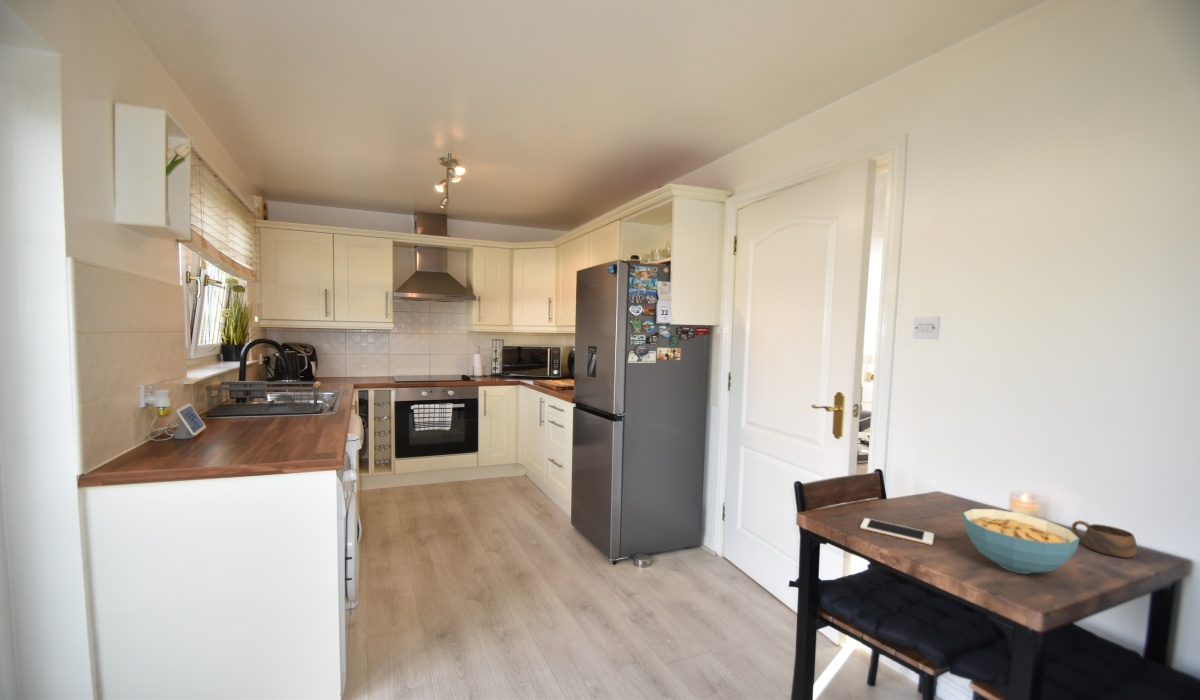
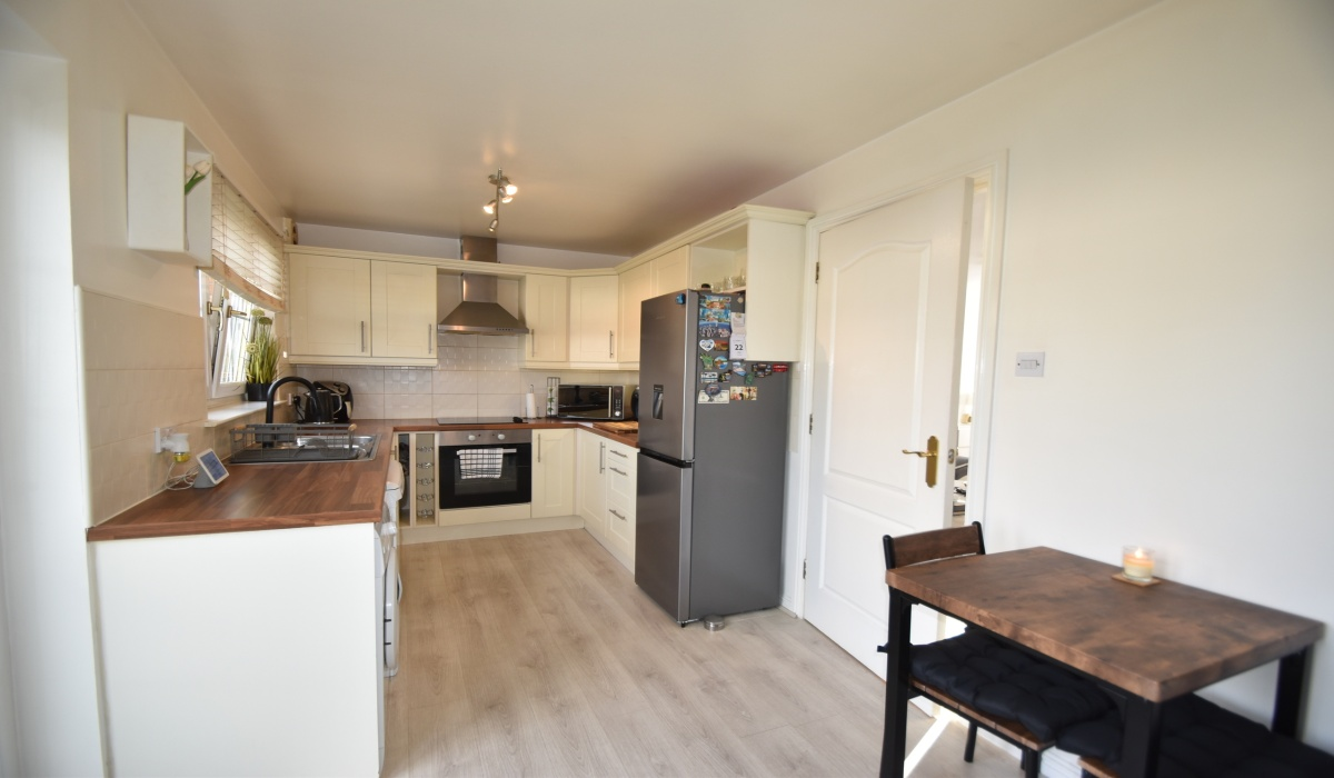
- cell phone (896, 530)
- cereal bowl (1016, 546)
- cup (1103, 537)
